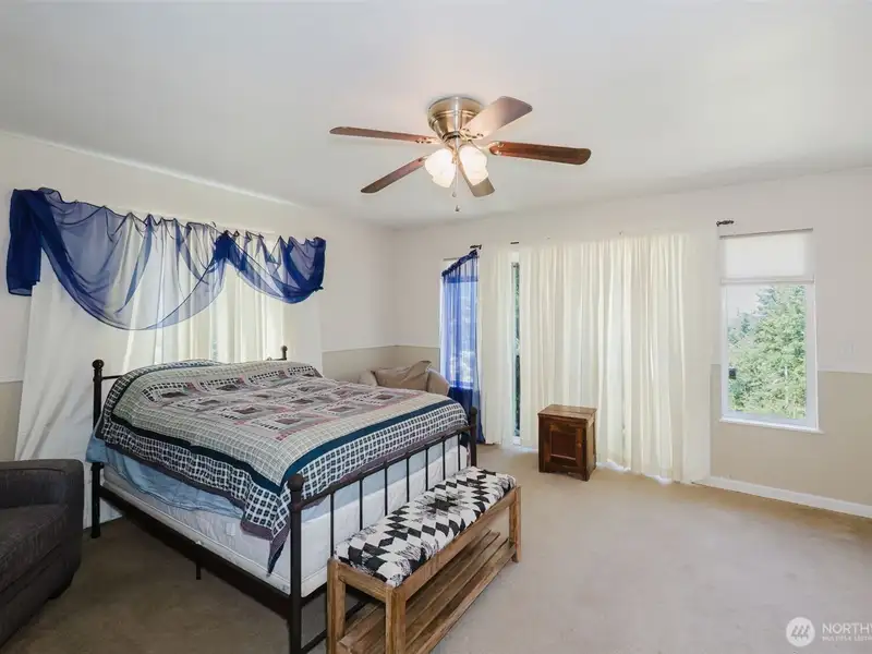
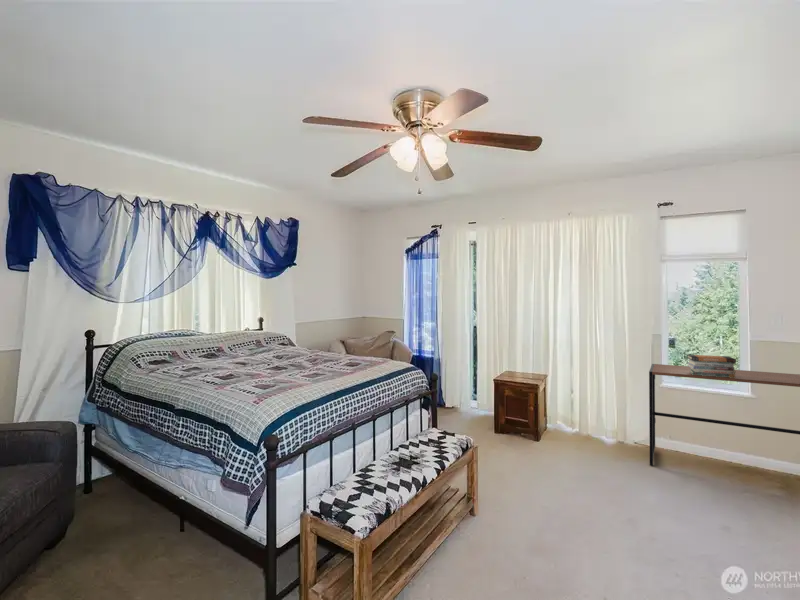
+ desk (726, 421)
+ book stack (710, 365)
